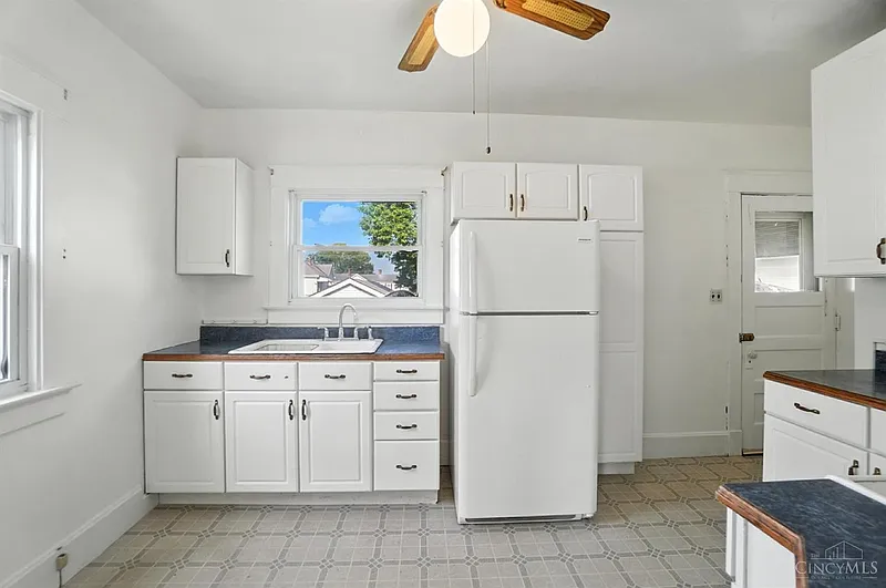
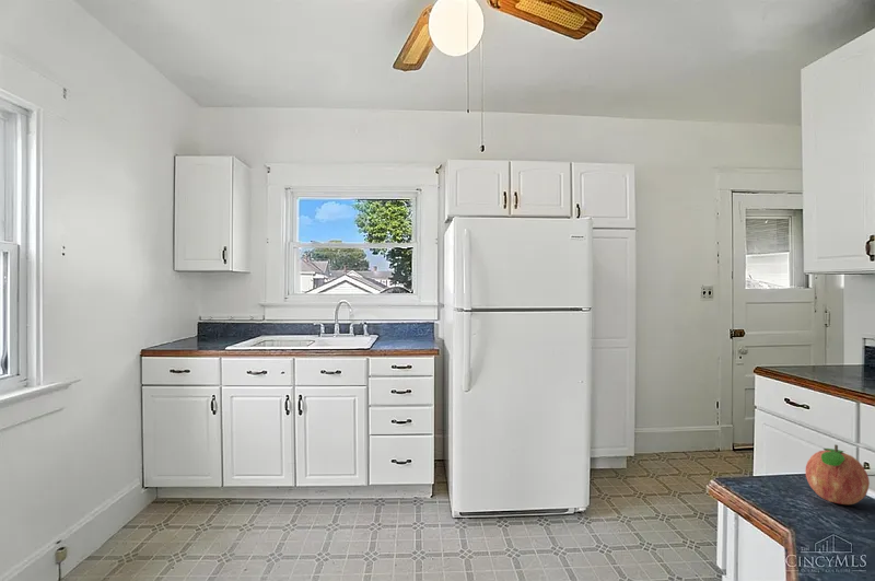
+ fruit (836, 473)
